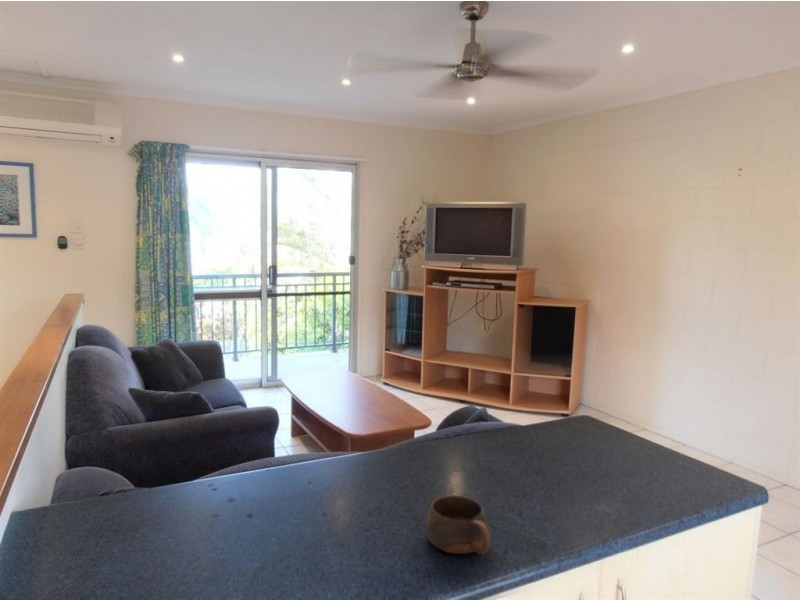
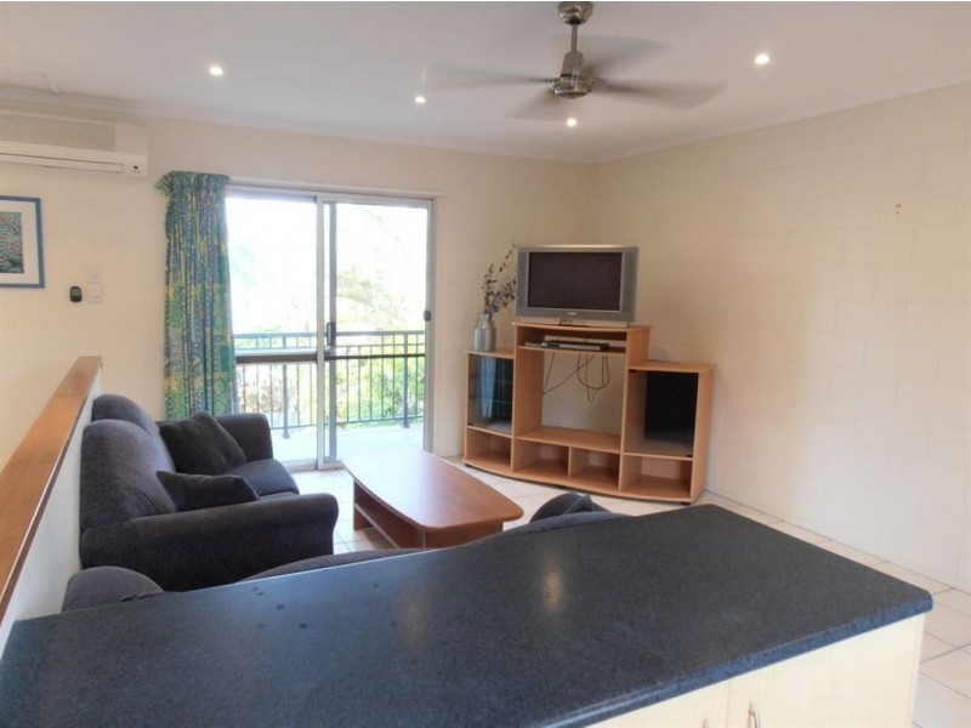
- cup (460, 527)
